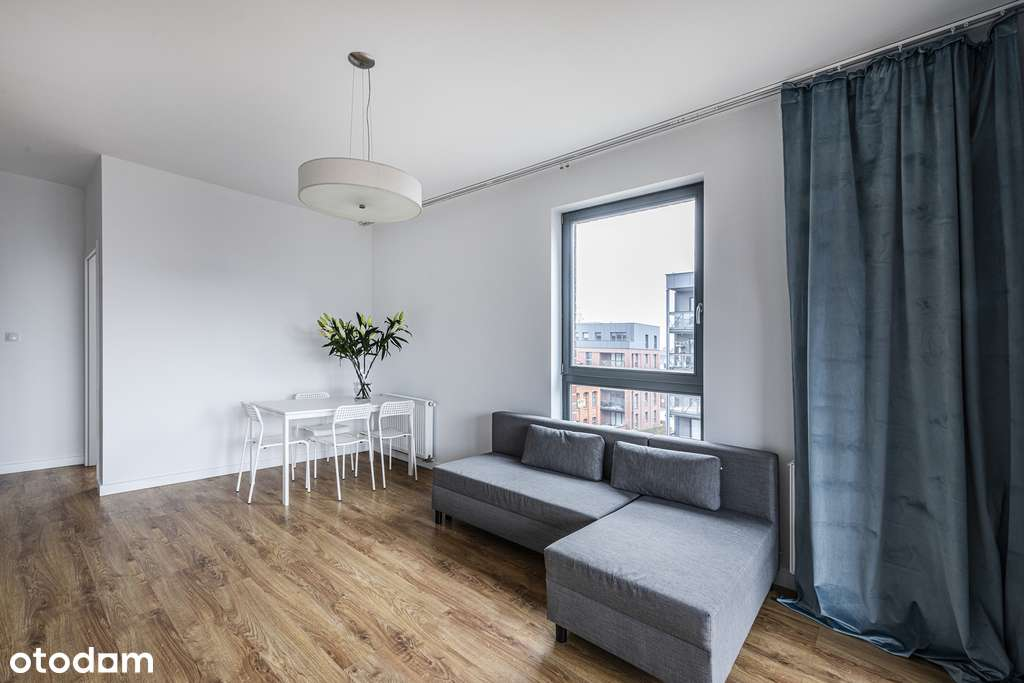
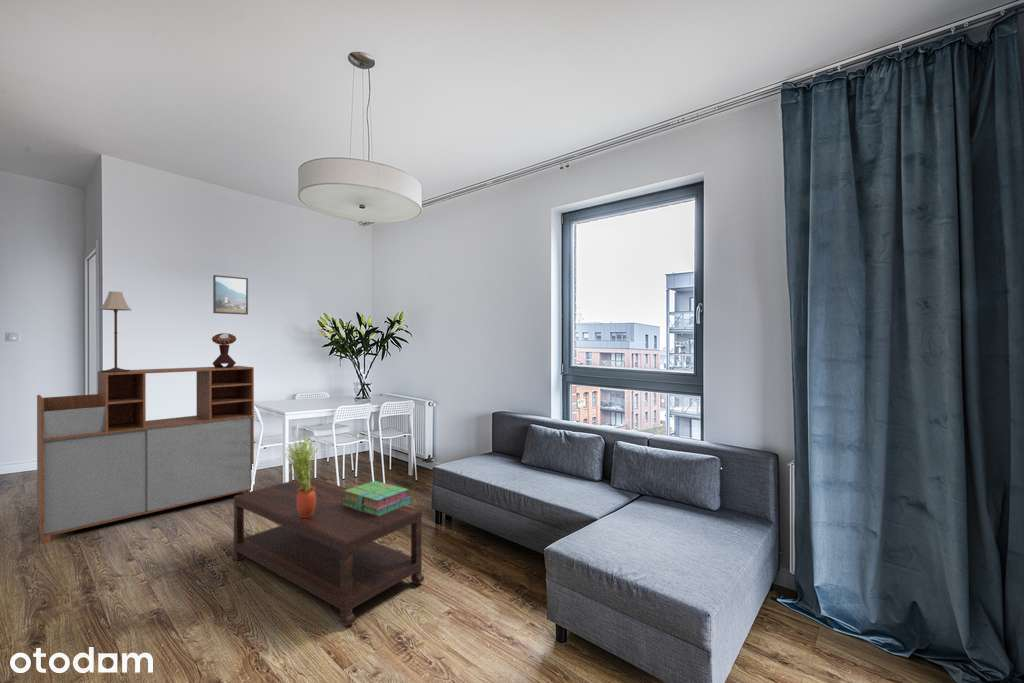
+ potted plant (300, 475)
+ mushroom (224, 350)
+ storage cabinet (156, 440)
+ coffee table (323, 536)
+ table lamp (115, 331)
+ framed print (231, 295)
+ stack of books (376, 496)
